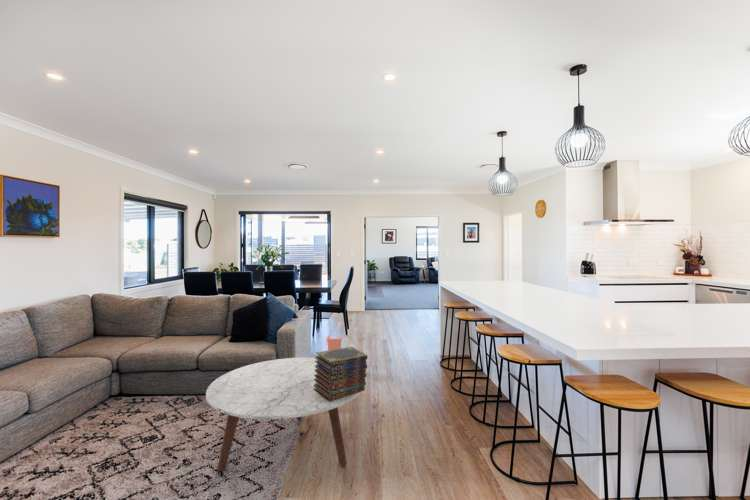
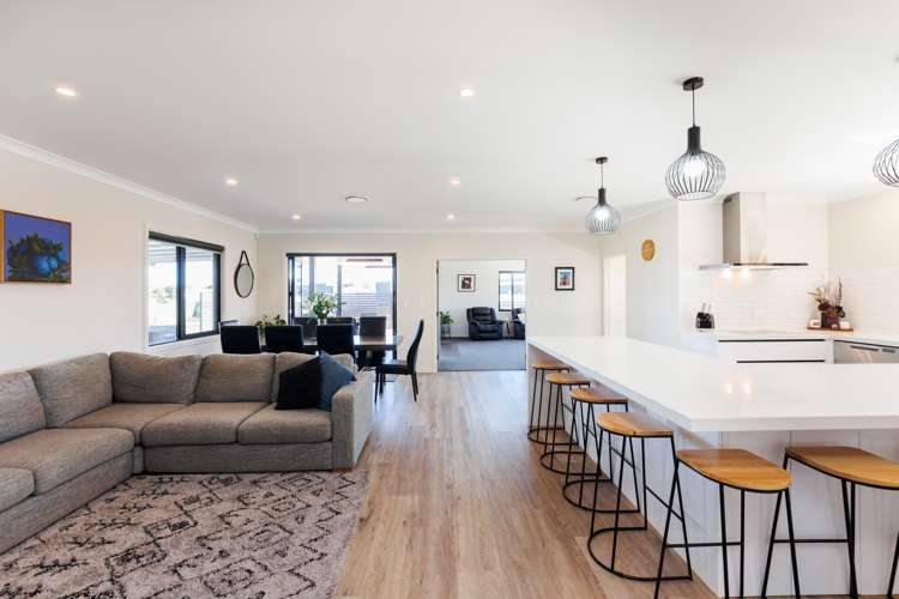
- vase (334, 349)
- book stack (339, 372)
- coffee table (290, 413)
